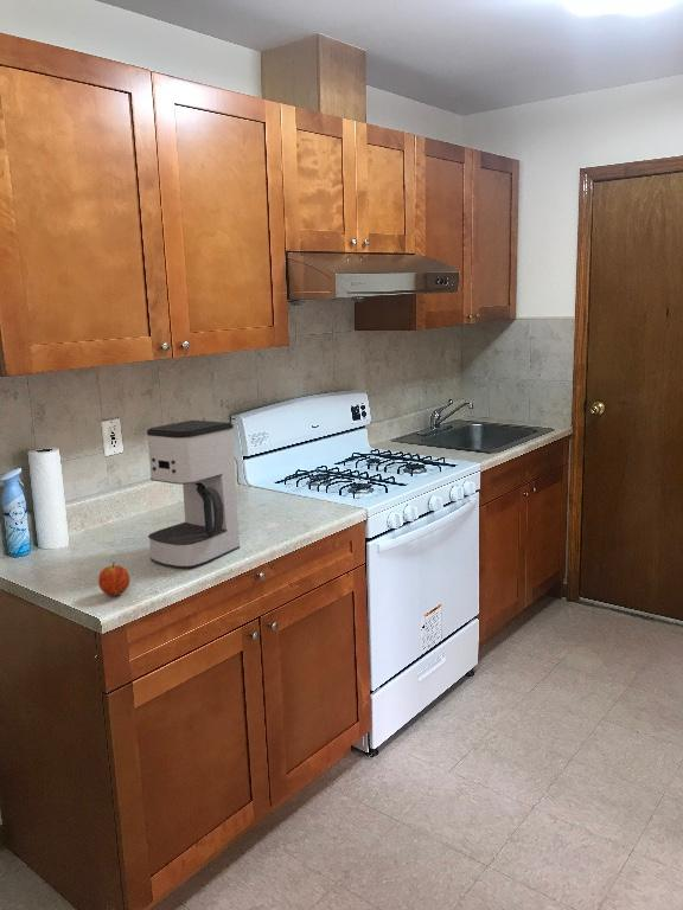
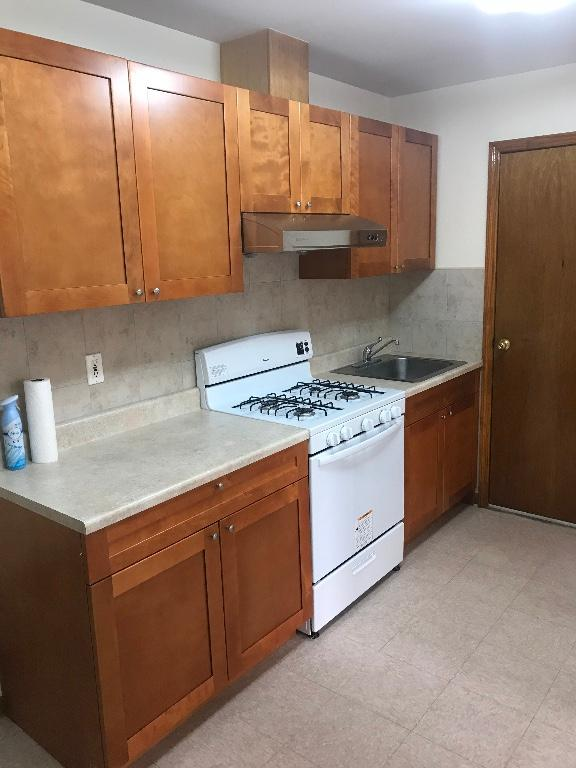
- coffee maker (192, 492)
- fruit (114, 578)
